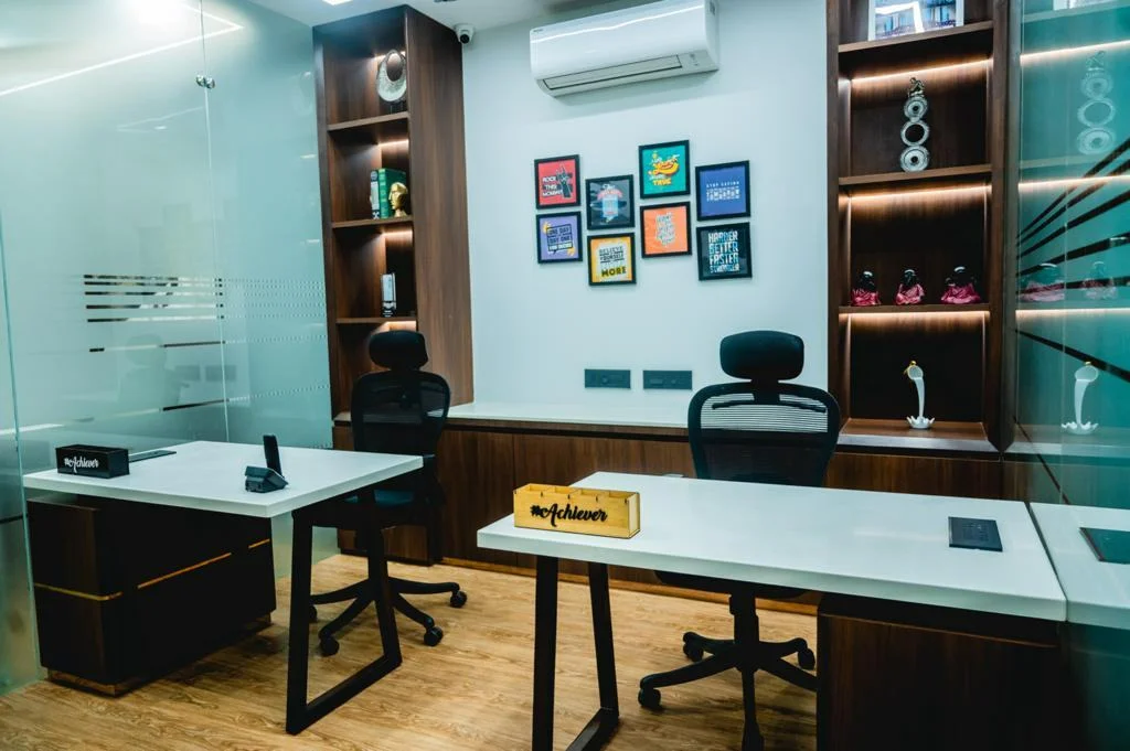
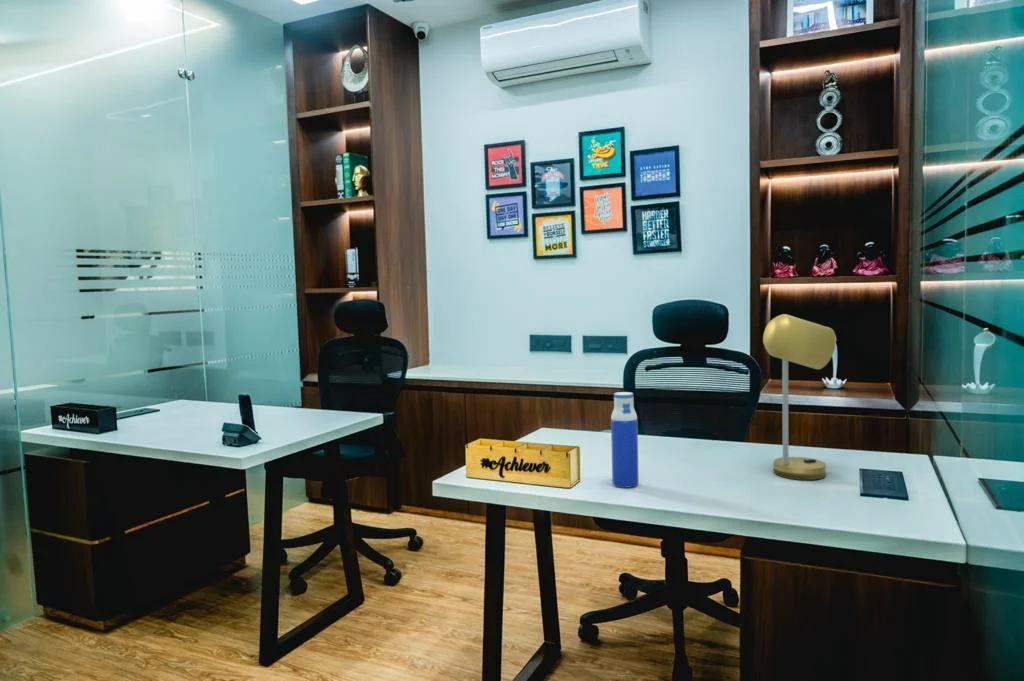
+ desk lamp (787, 394)
+ water bottle (624, 438)
